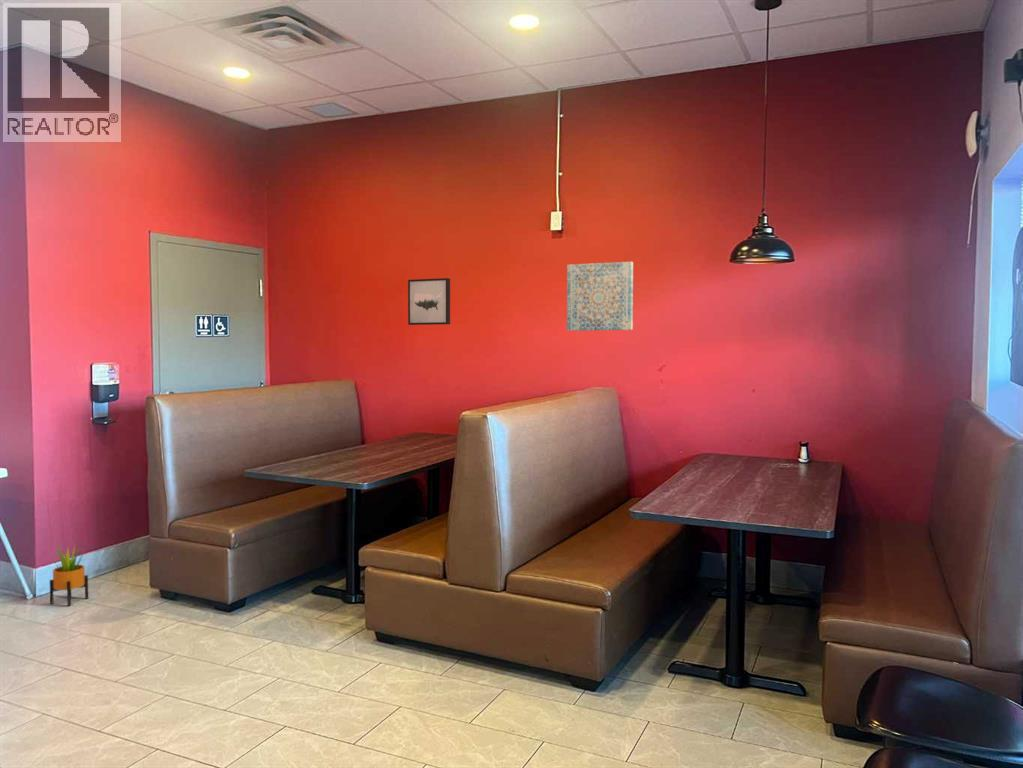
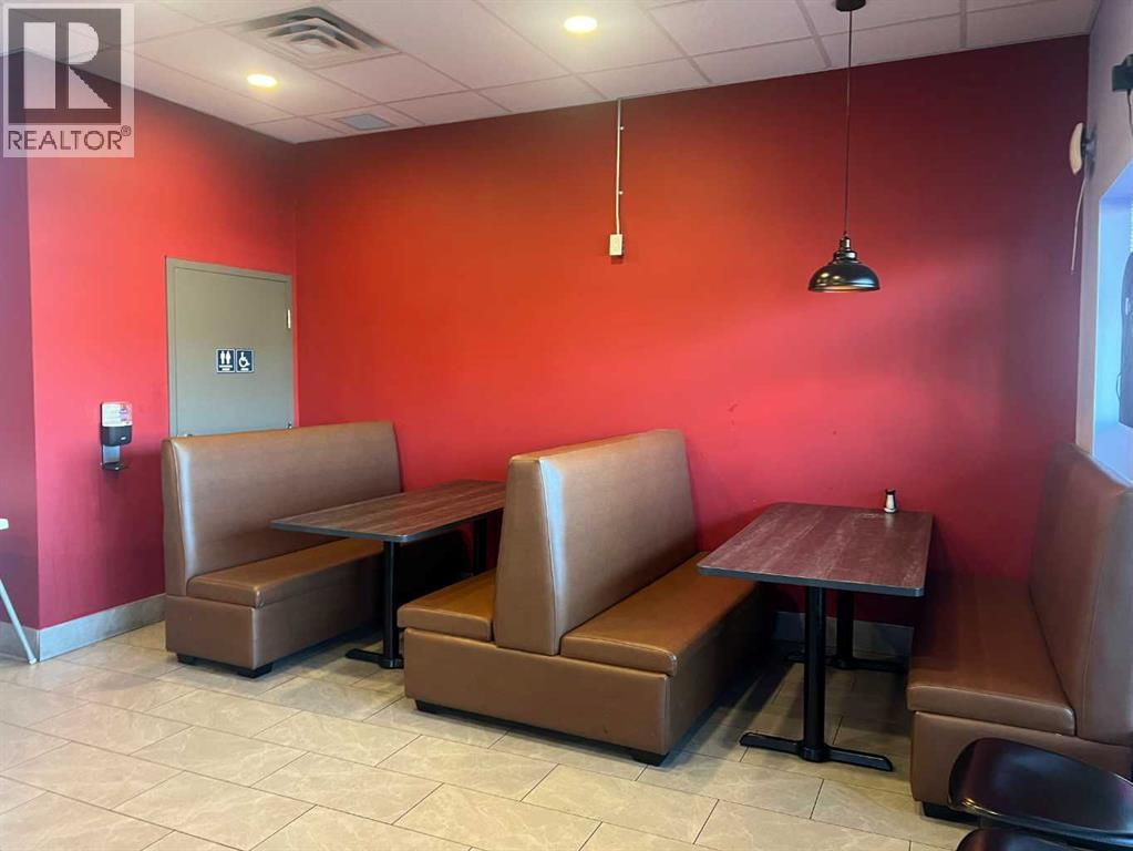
- potted plant (68, 573)
- wall art (599, 296)
- wall art (428, 301)
